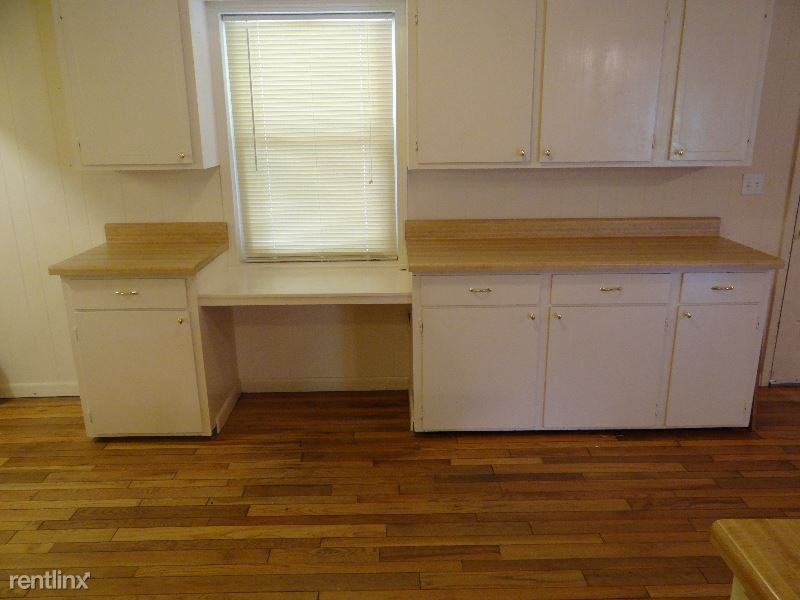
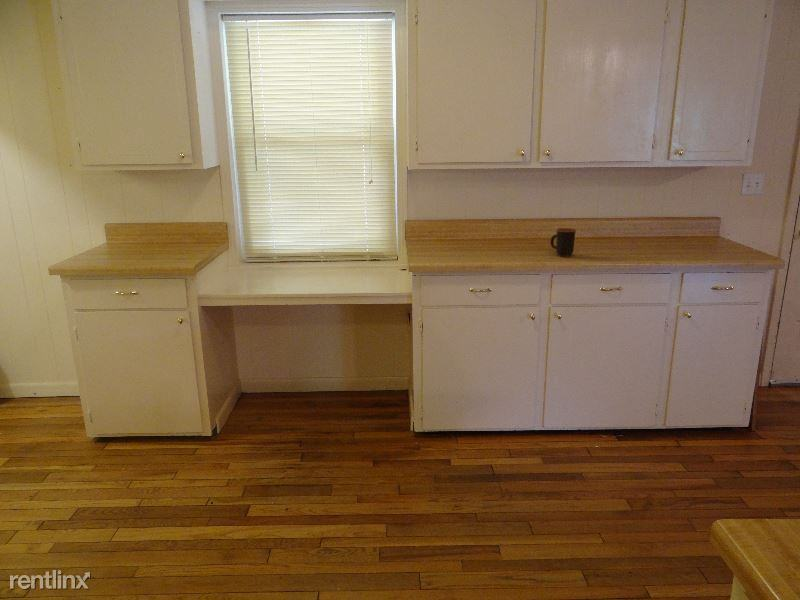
+ mug (562, 242)
